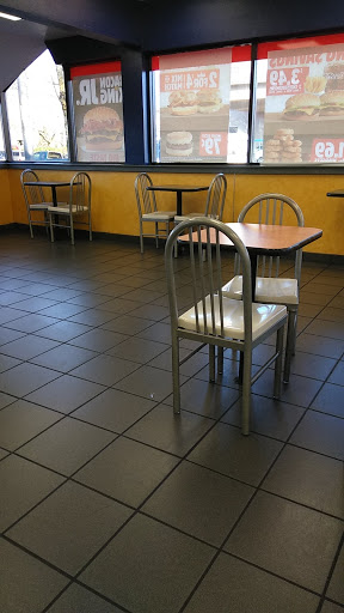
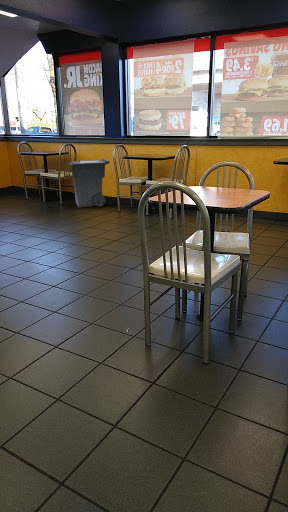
+ trash can (90, 182)
